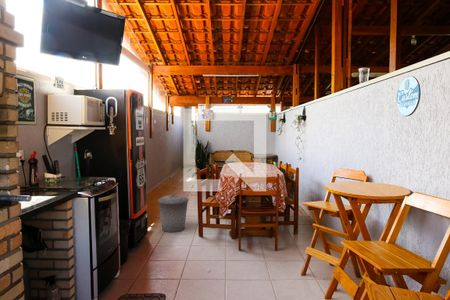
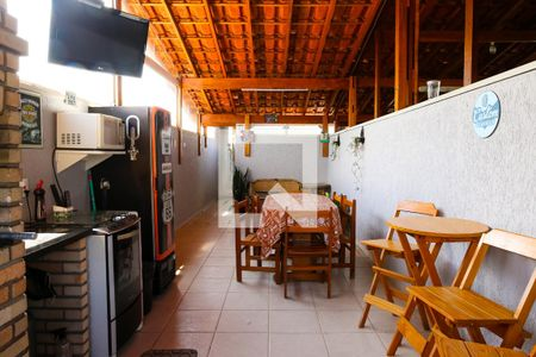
- trash can (173, 211)
